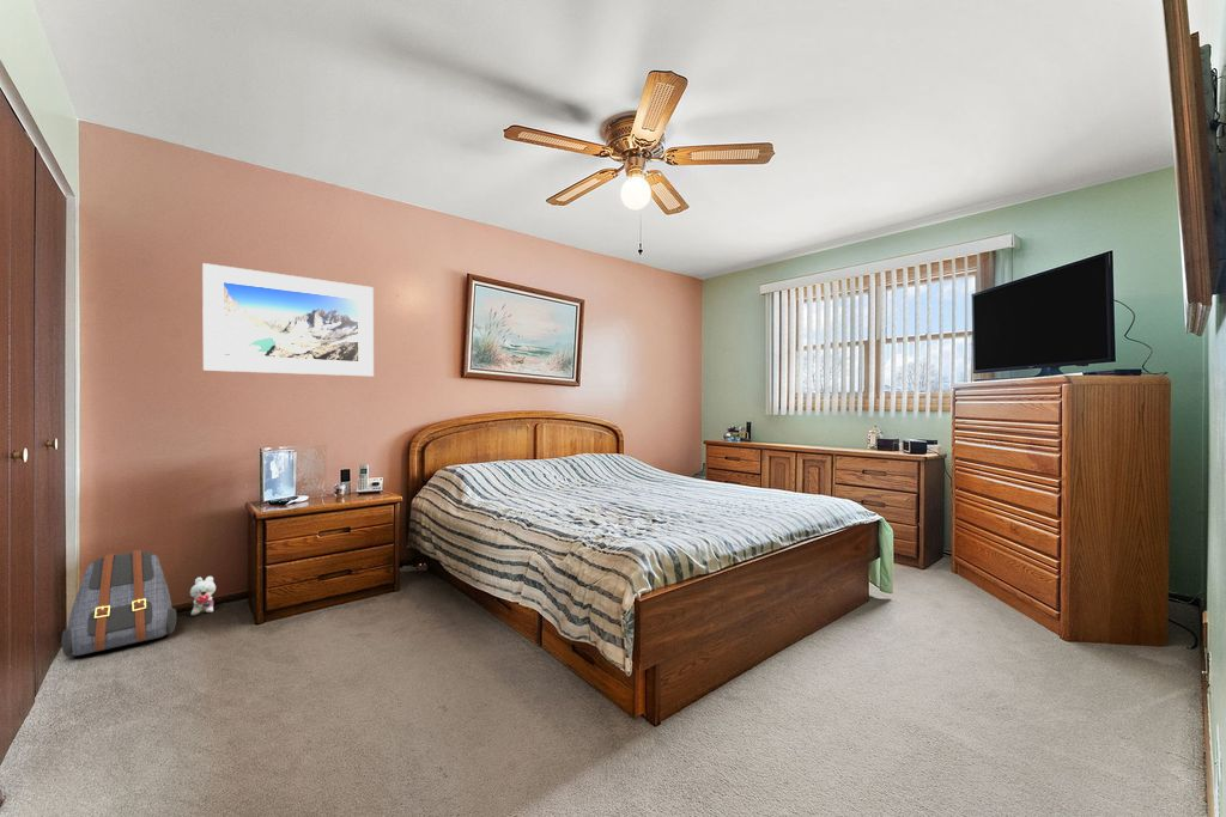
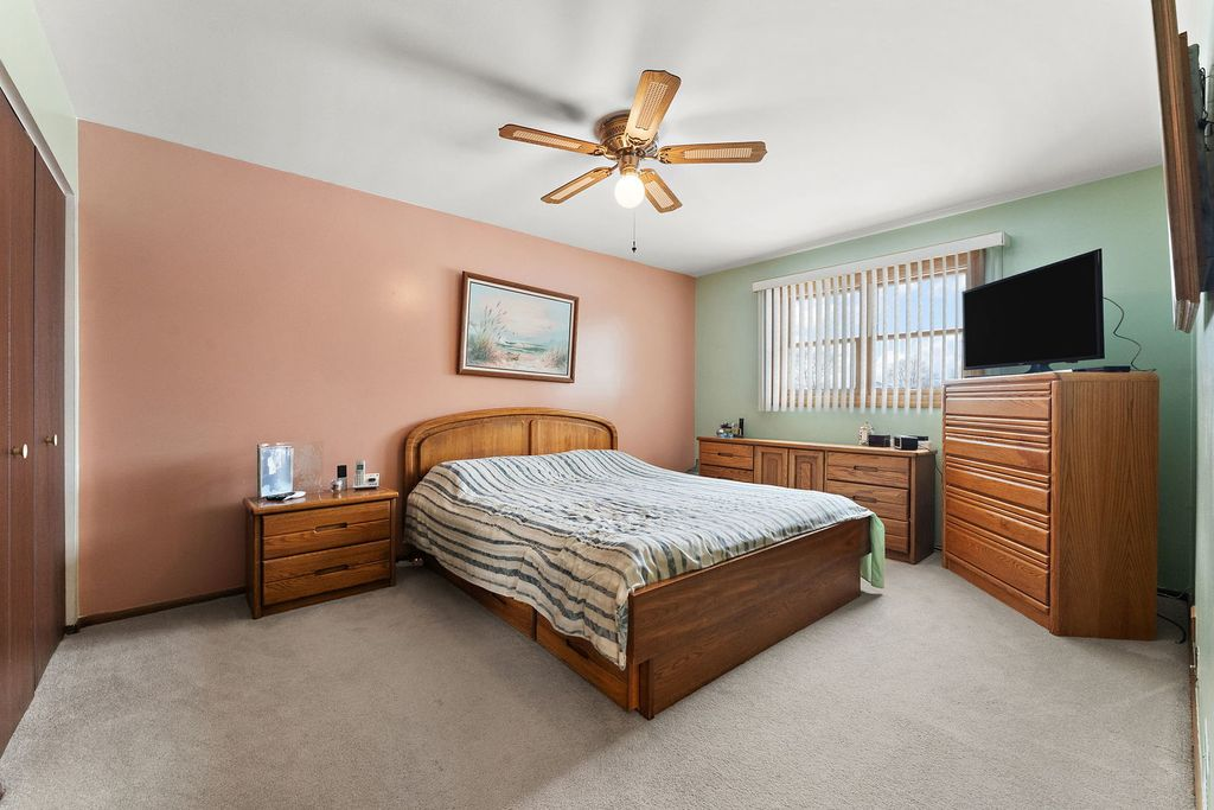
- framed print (296, 324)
- backpack (122, 597)
- plush toy (202, 593)
